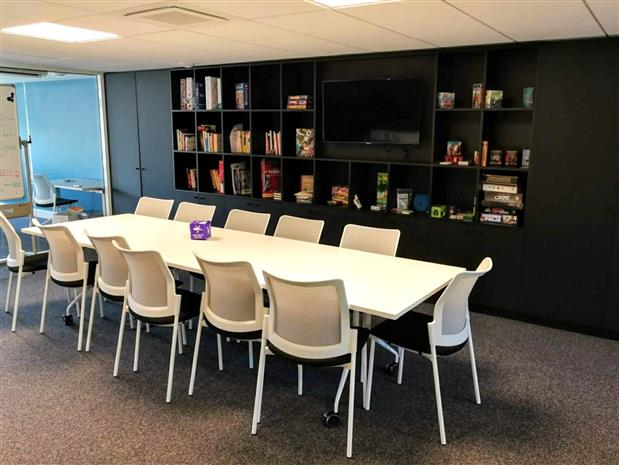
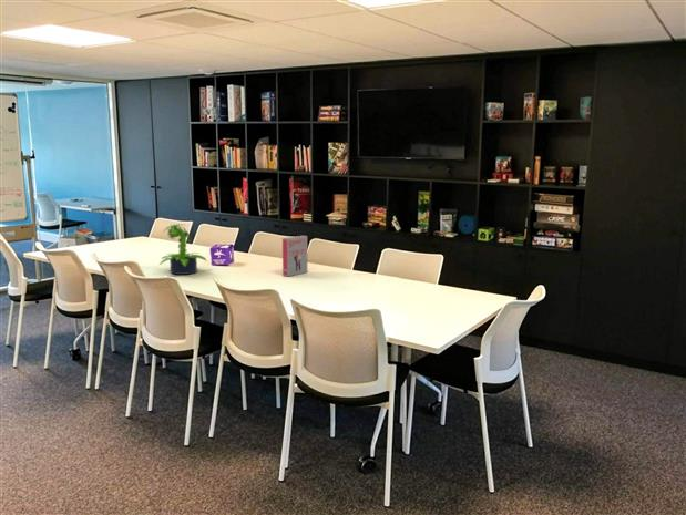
+ potted plant (182, 247)
+ board game (295, 255)
